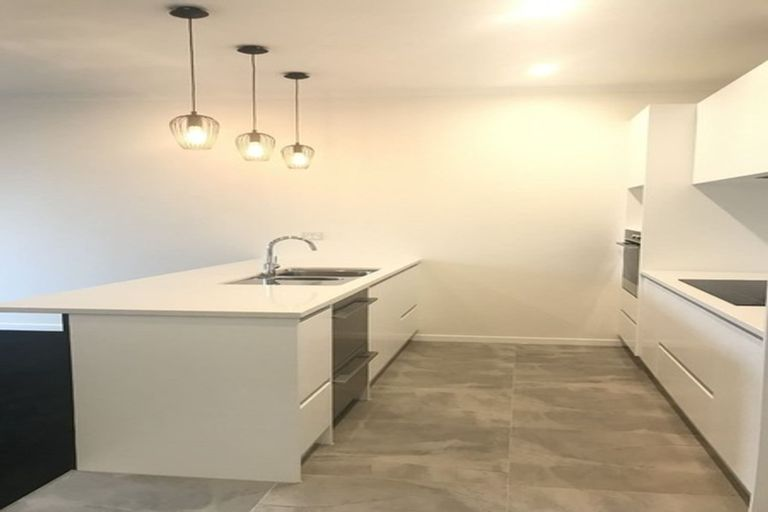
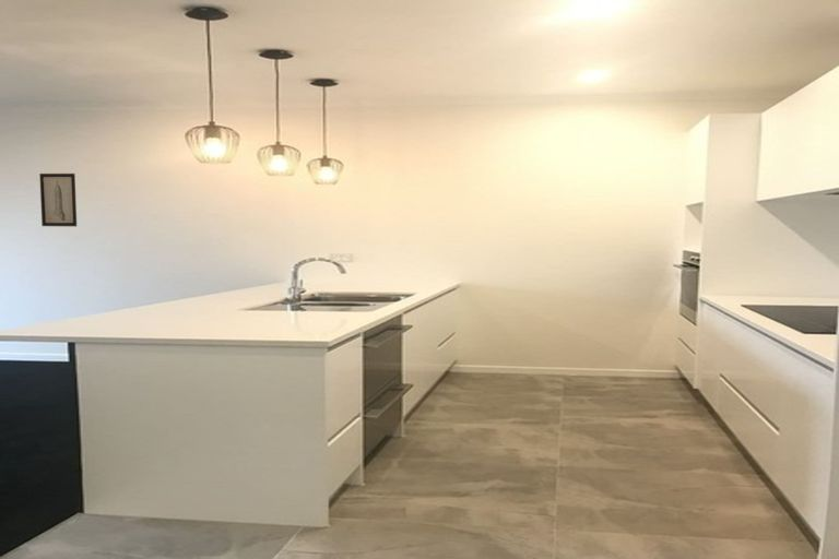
+ wall art (58, 200)
